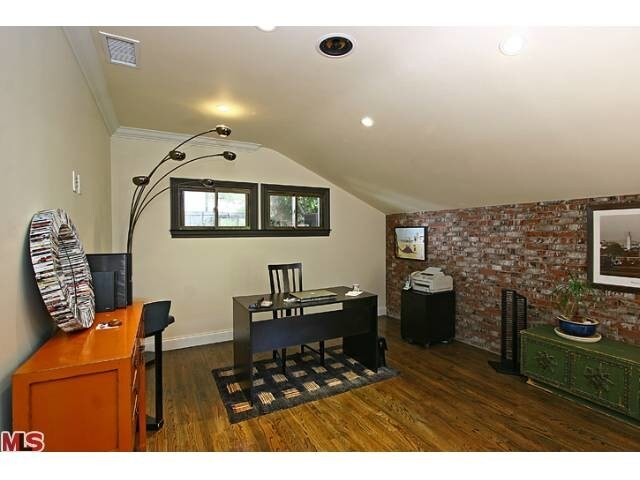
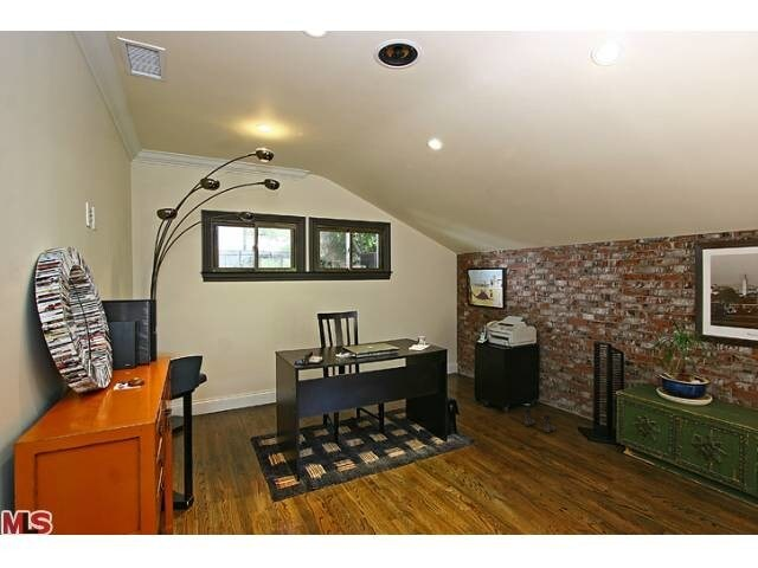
+ boots (544, 419)
